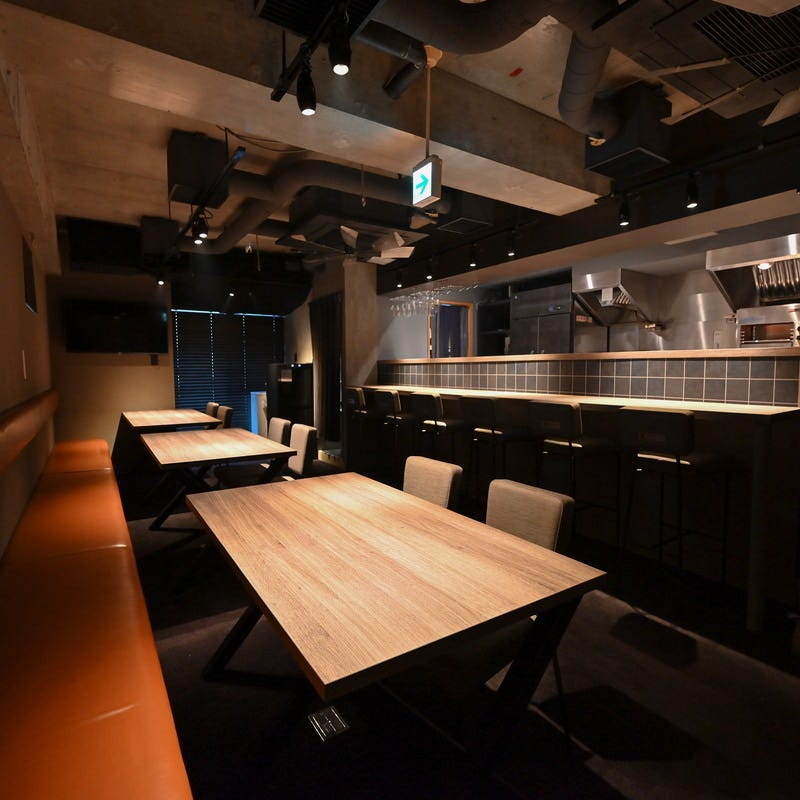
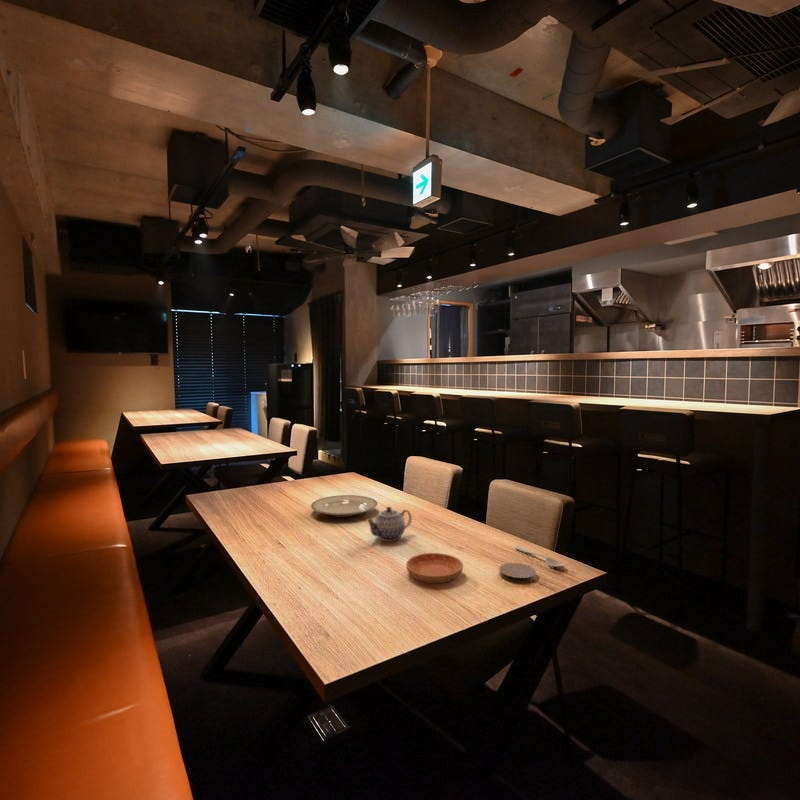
+ plate (344, 507)
+ teapot (389, 522)
+ coaster (517, 572)
+ spoon (539, 555)
+ saucer (434, 568)
